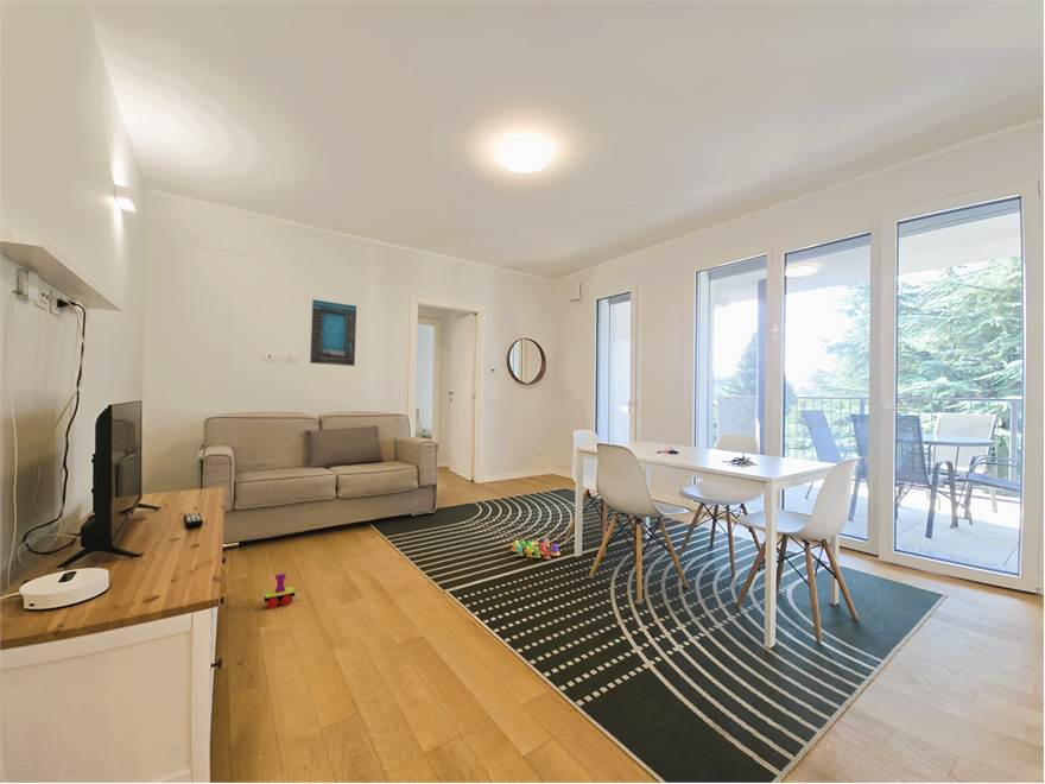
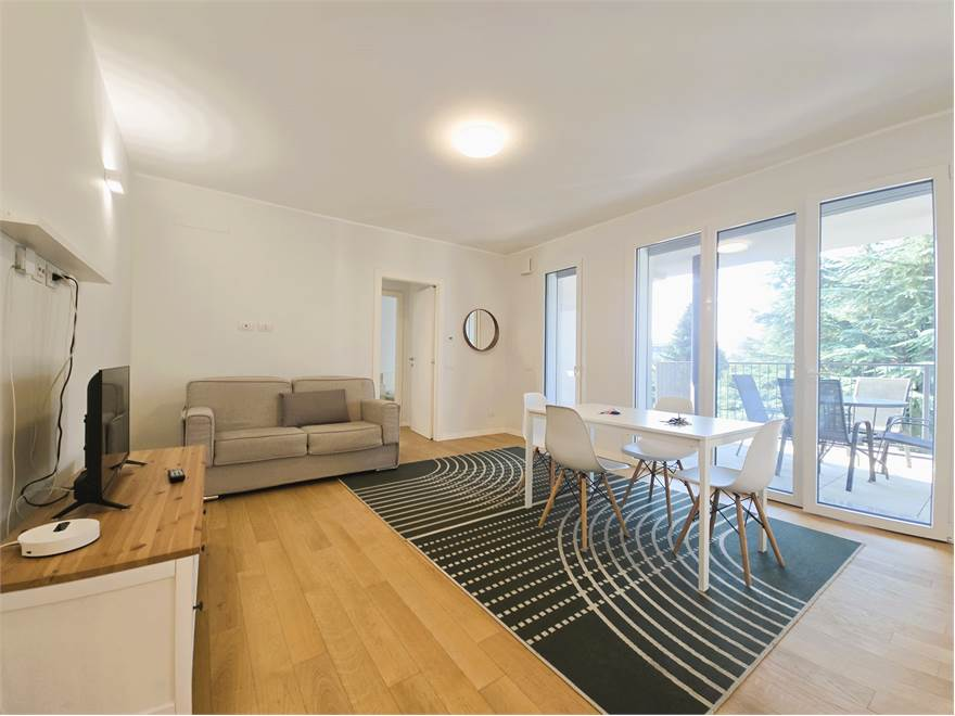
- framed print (334, 333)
- stacking toy (536, 544)
- toy train (279, 589)
